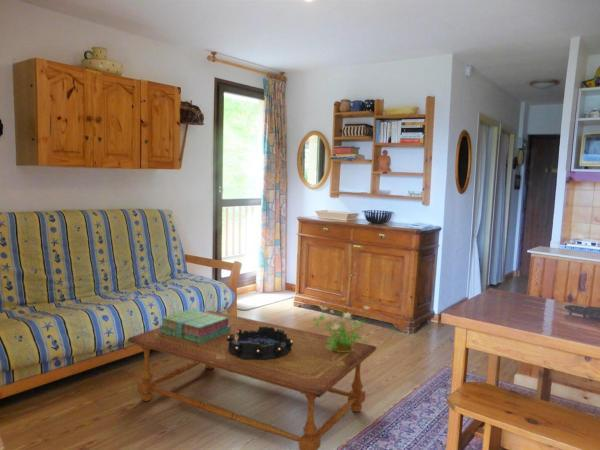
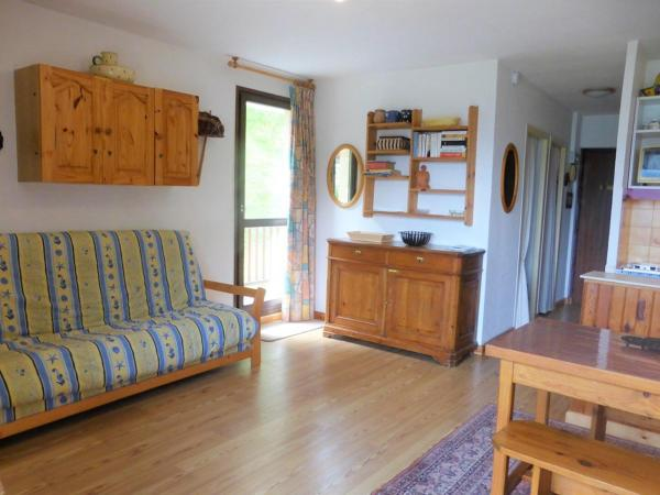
- decorative bowl (259, 340)
- coffee table (251, 373)
- stack of books (195, 324)
- potted plant (342, 324)
